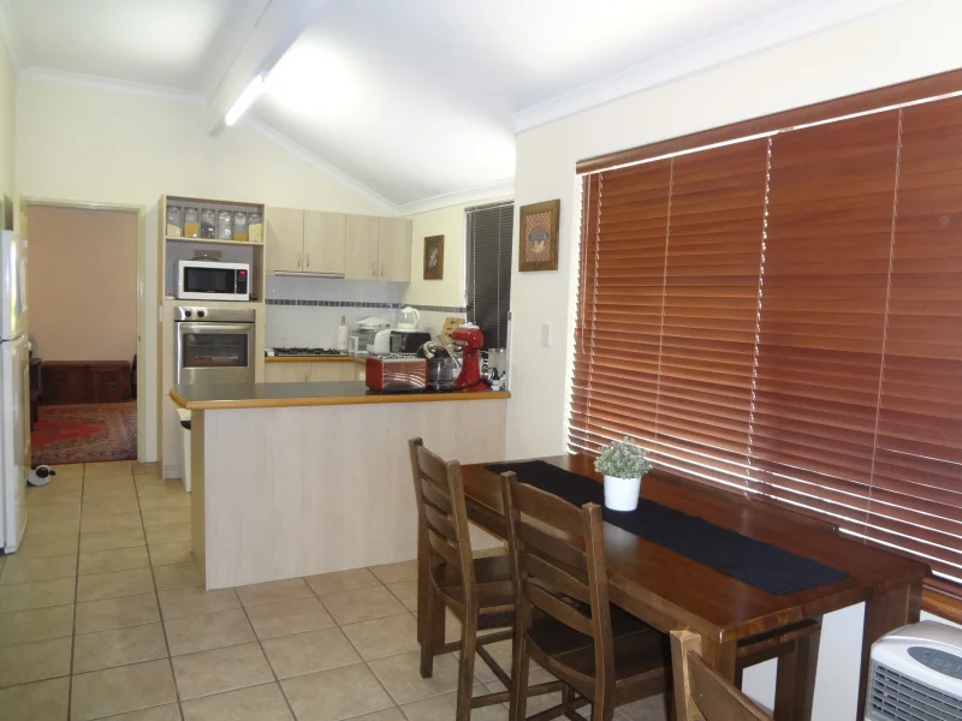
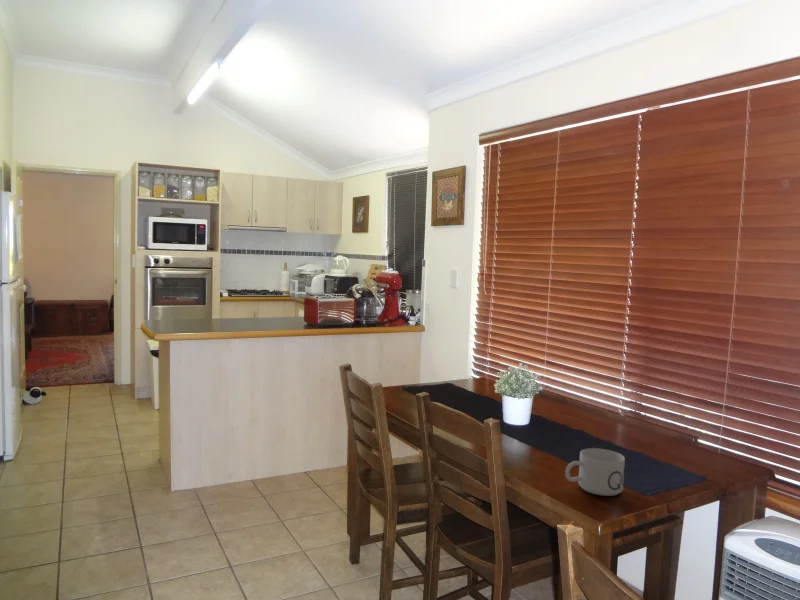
+ mug (593, 472)
